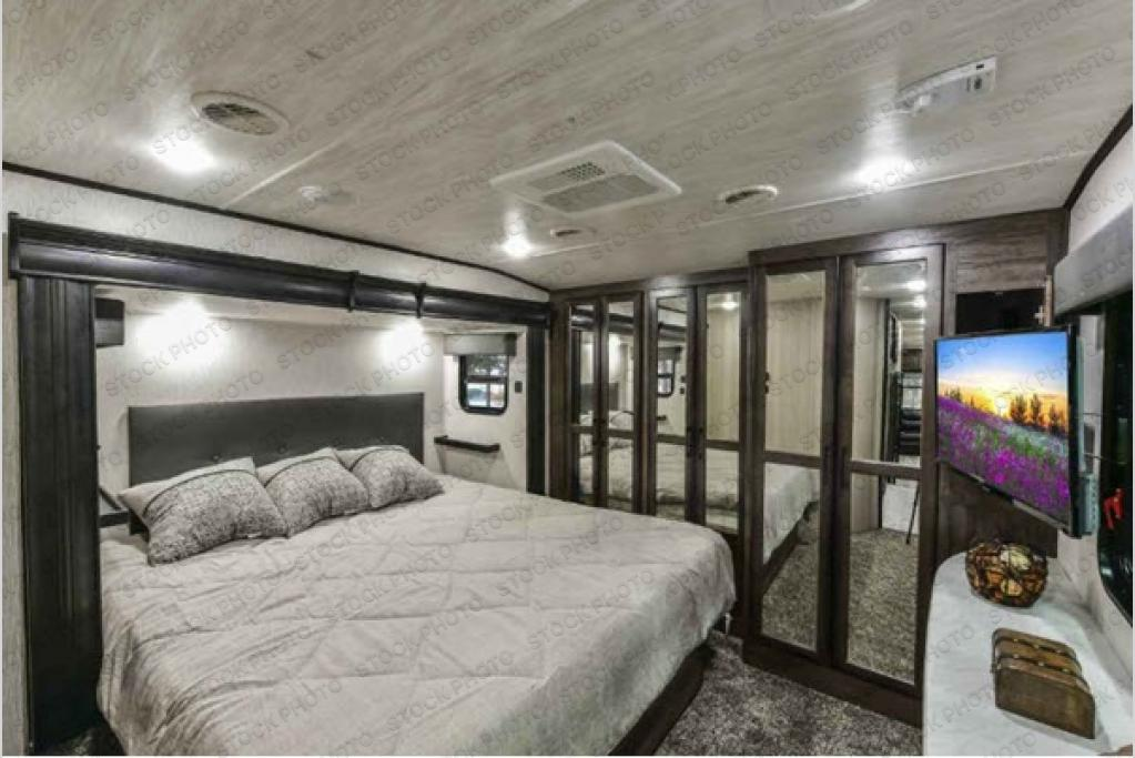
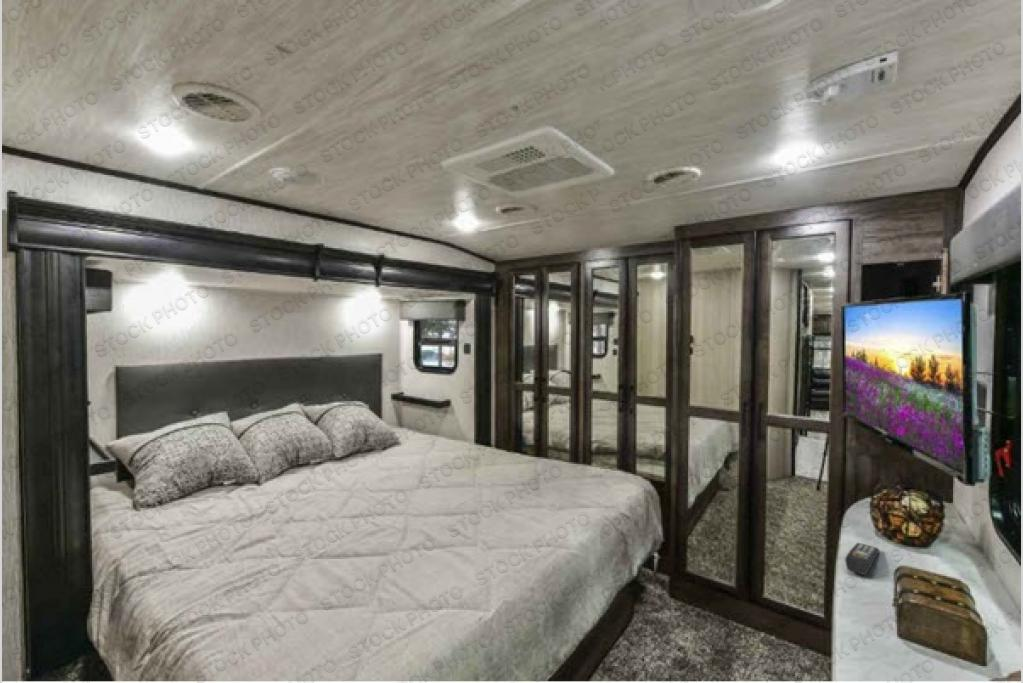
+ remote control (862, 556)
